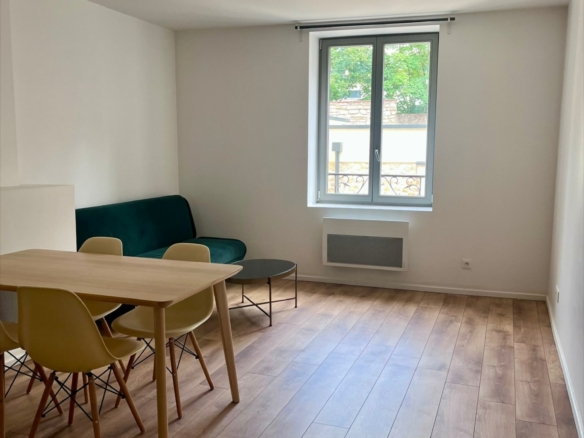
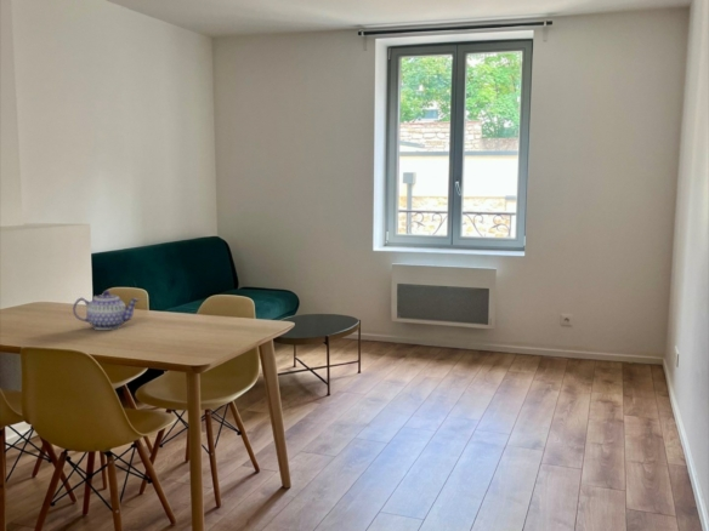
+ teapot (107, 308)
